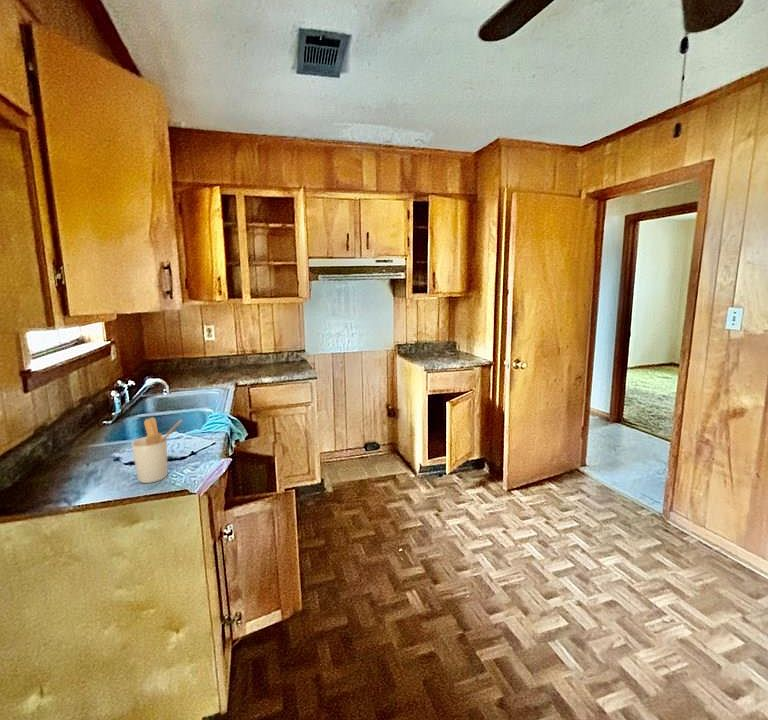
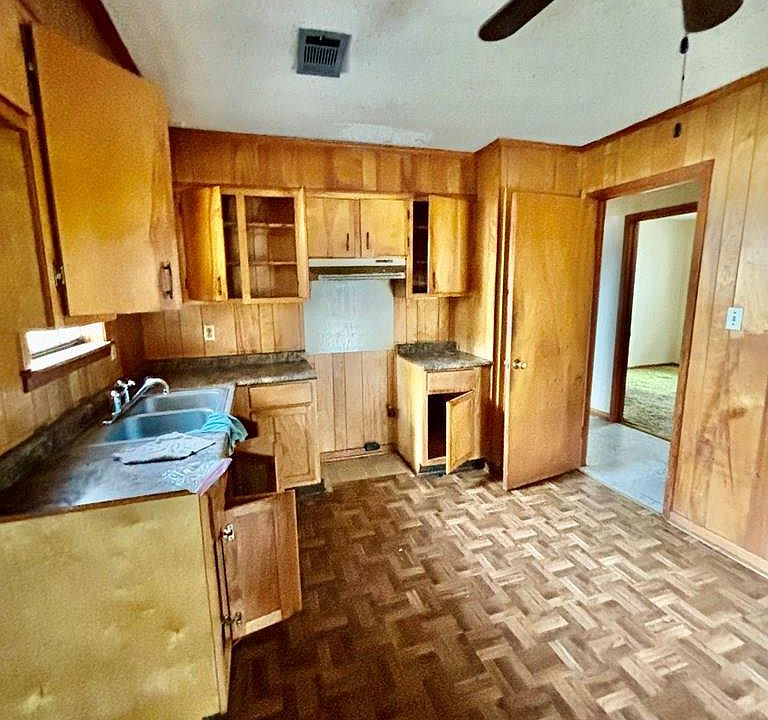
- utensil holder (159, 448)
